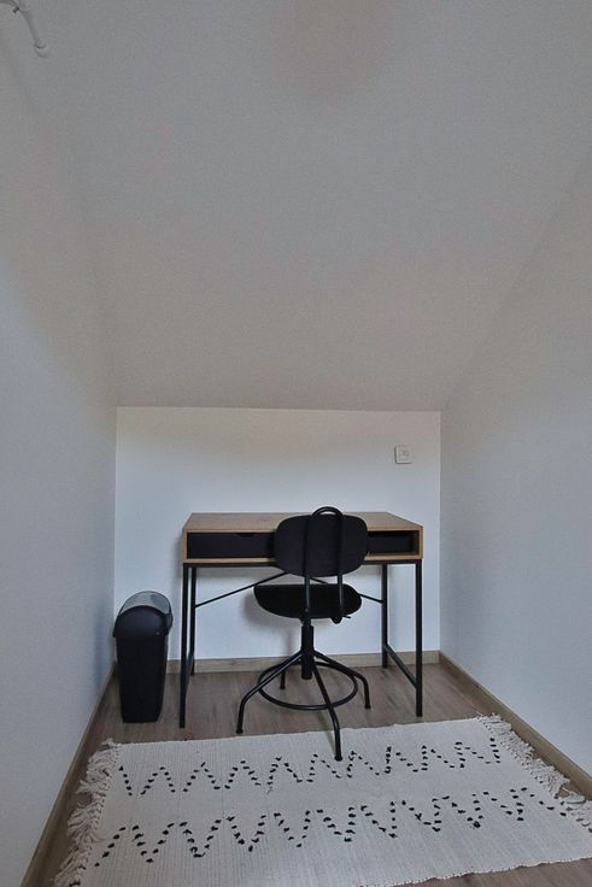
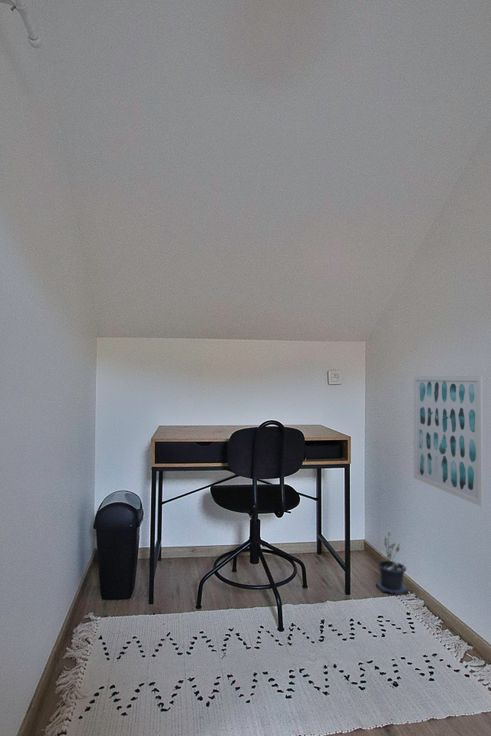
+ wall art (444, 433)
+ potted plant (392, 560)
